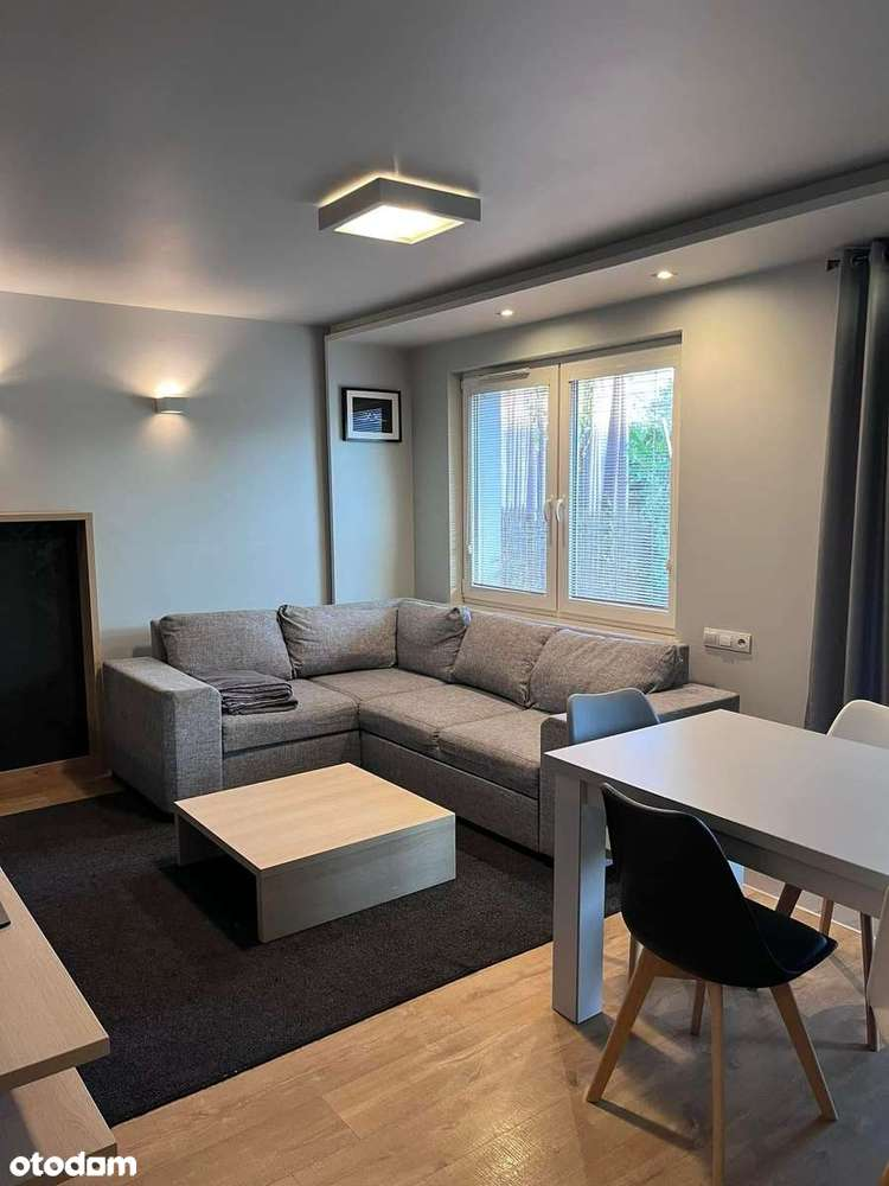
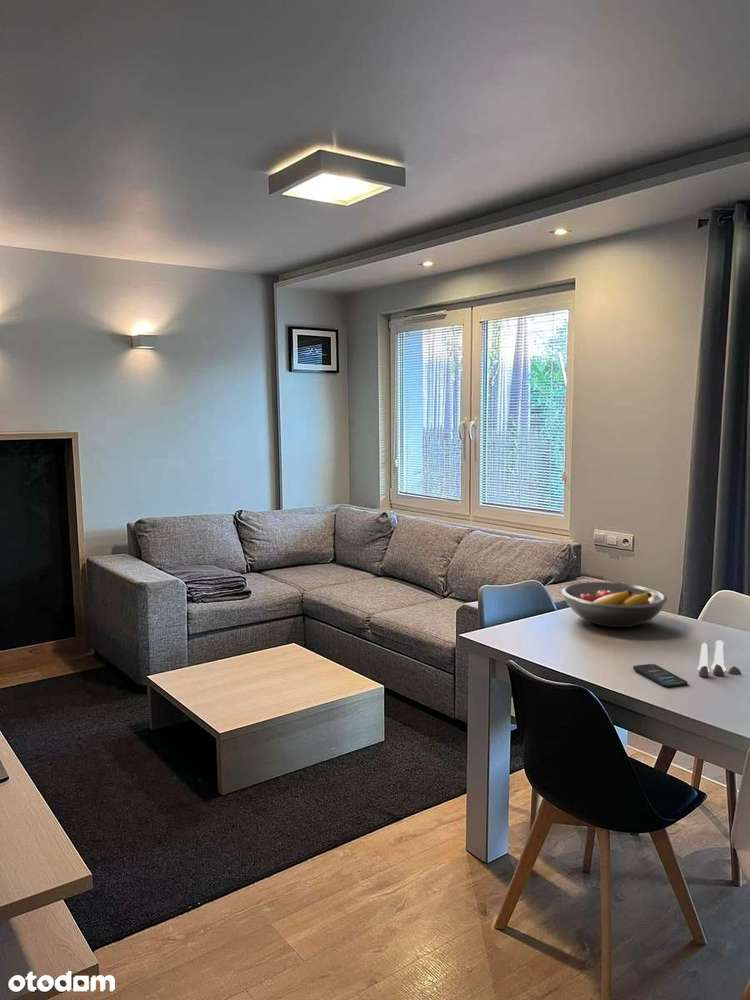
+ fruit bowl (613, 603)
+ smartphone (659, 675)
+ salt and pepper shaker set (717, 657)
